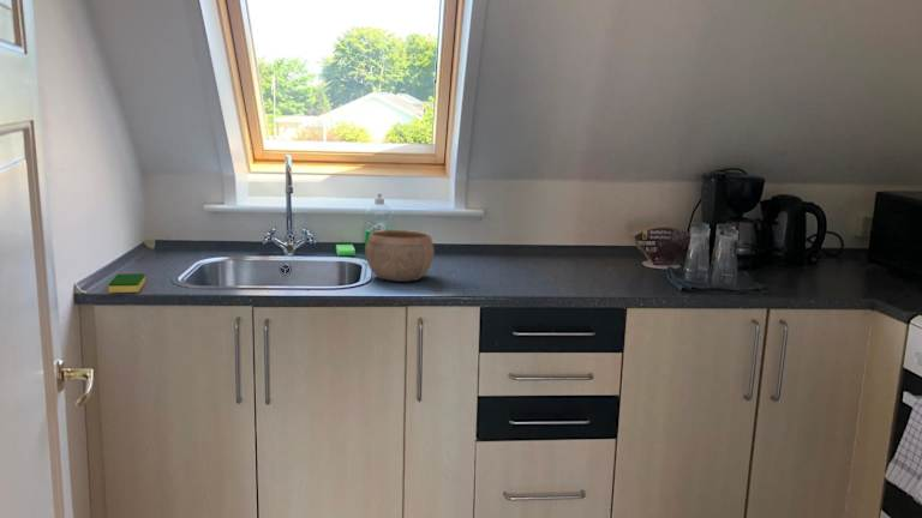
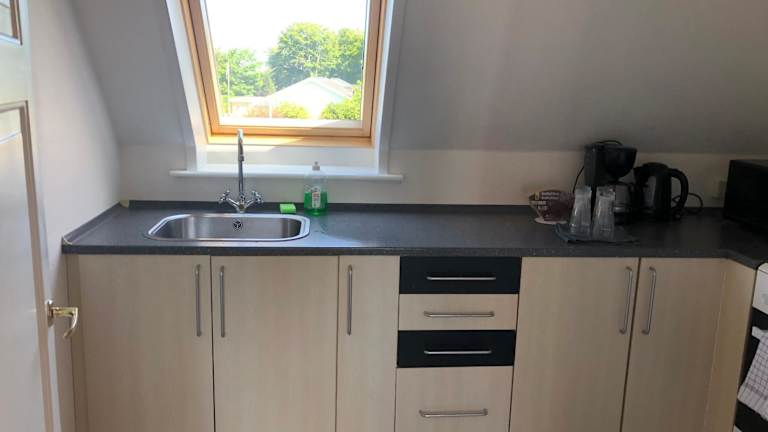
- dish sponge (127, 282)
- bowl (399, 255)
